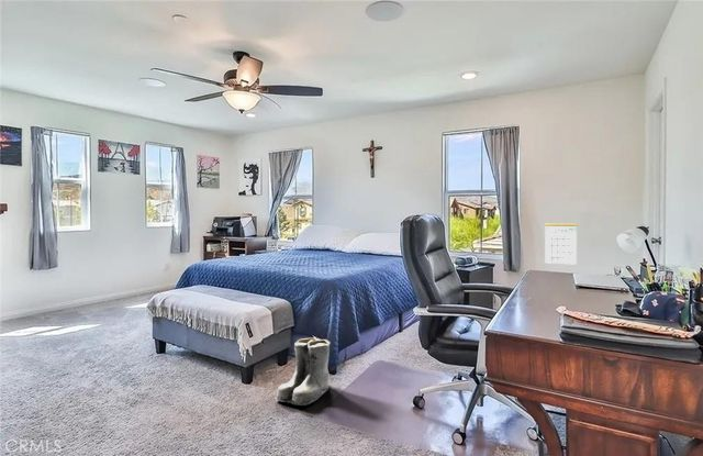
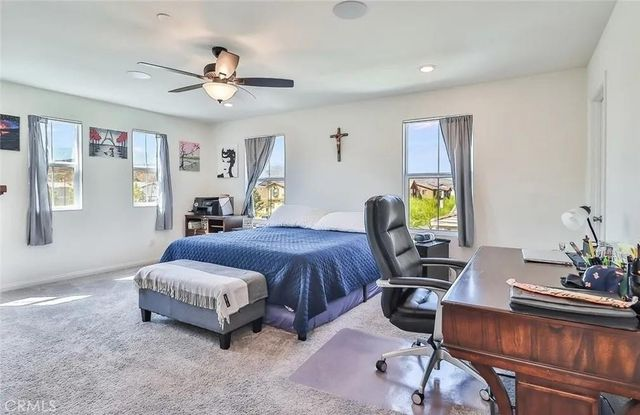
- calendar (560, 238)
- boots (304, 368)
